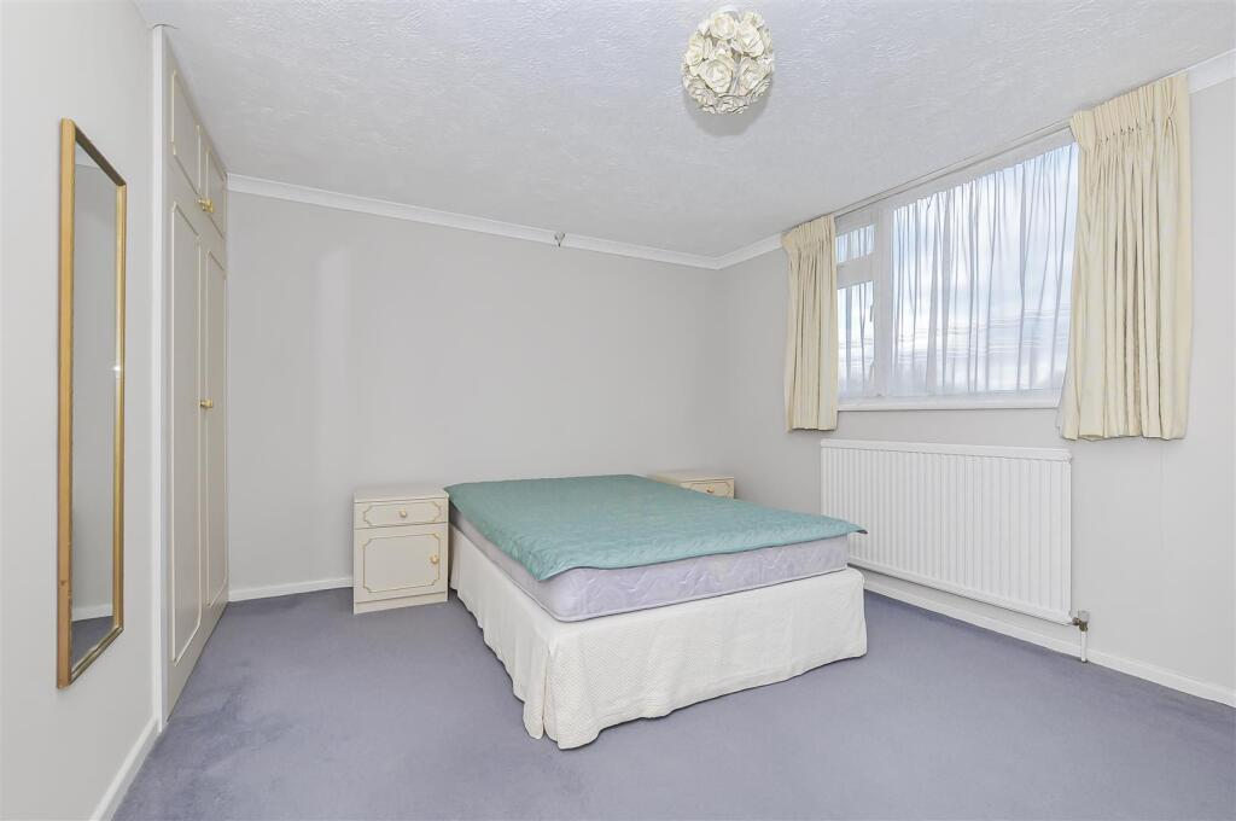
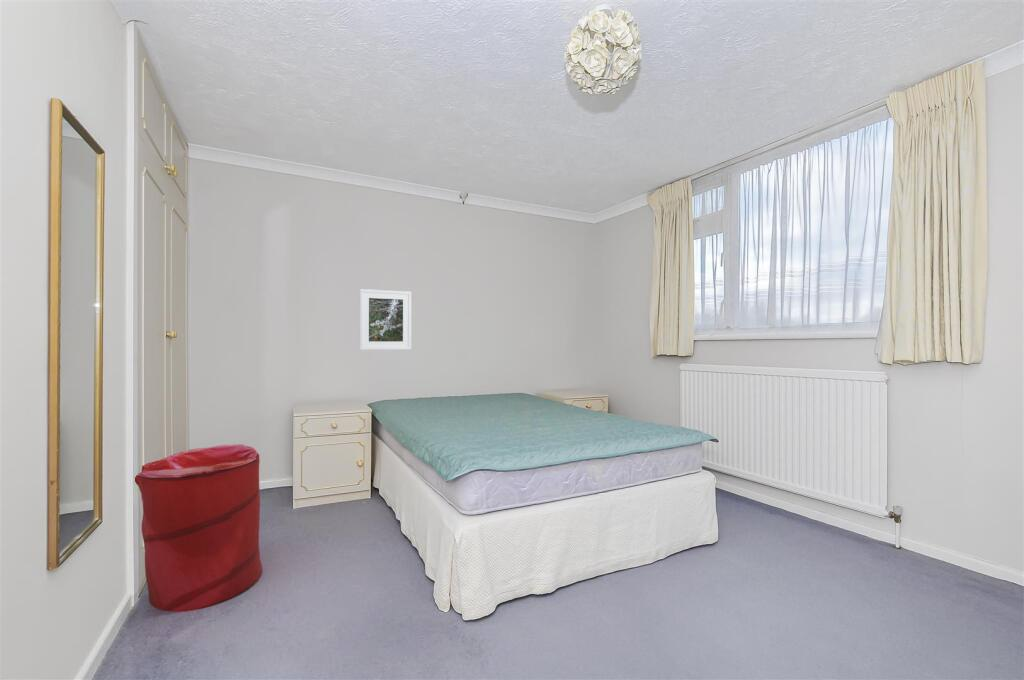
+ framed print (386, 320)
+ laundry hamper (203, 519)
